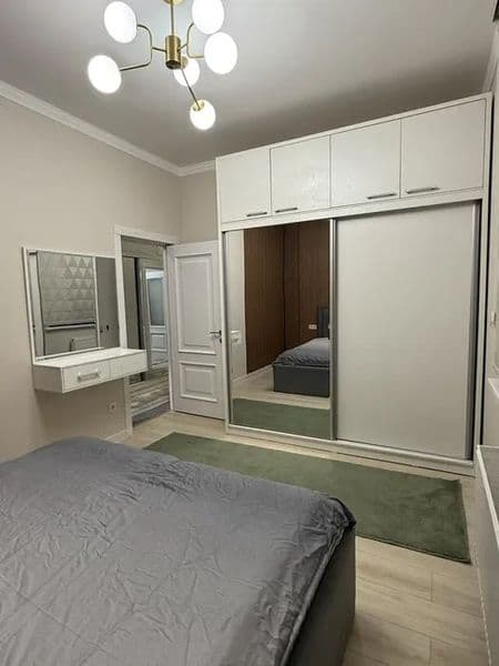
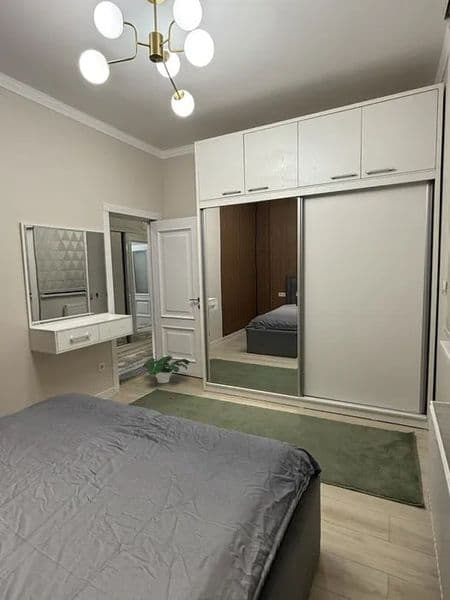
+ potted plant (164, 371)
